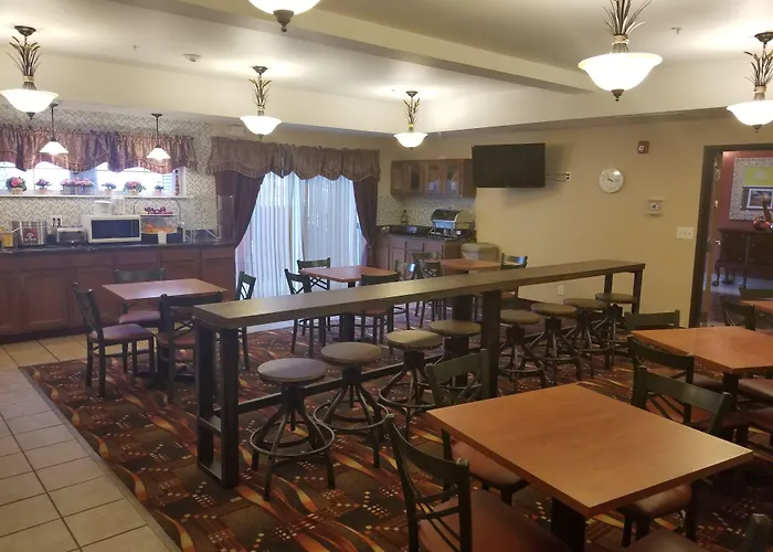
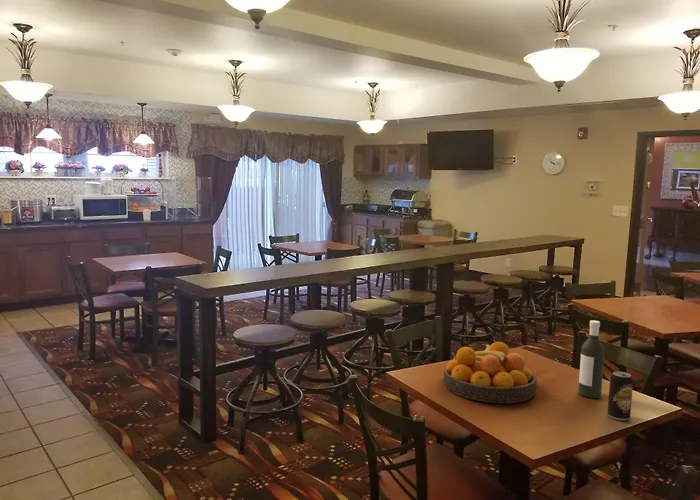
+ bottle (592, 357)
+ beverage can (620, 395)
+ fruit bowl (489, 366)
